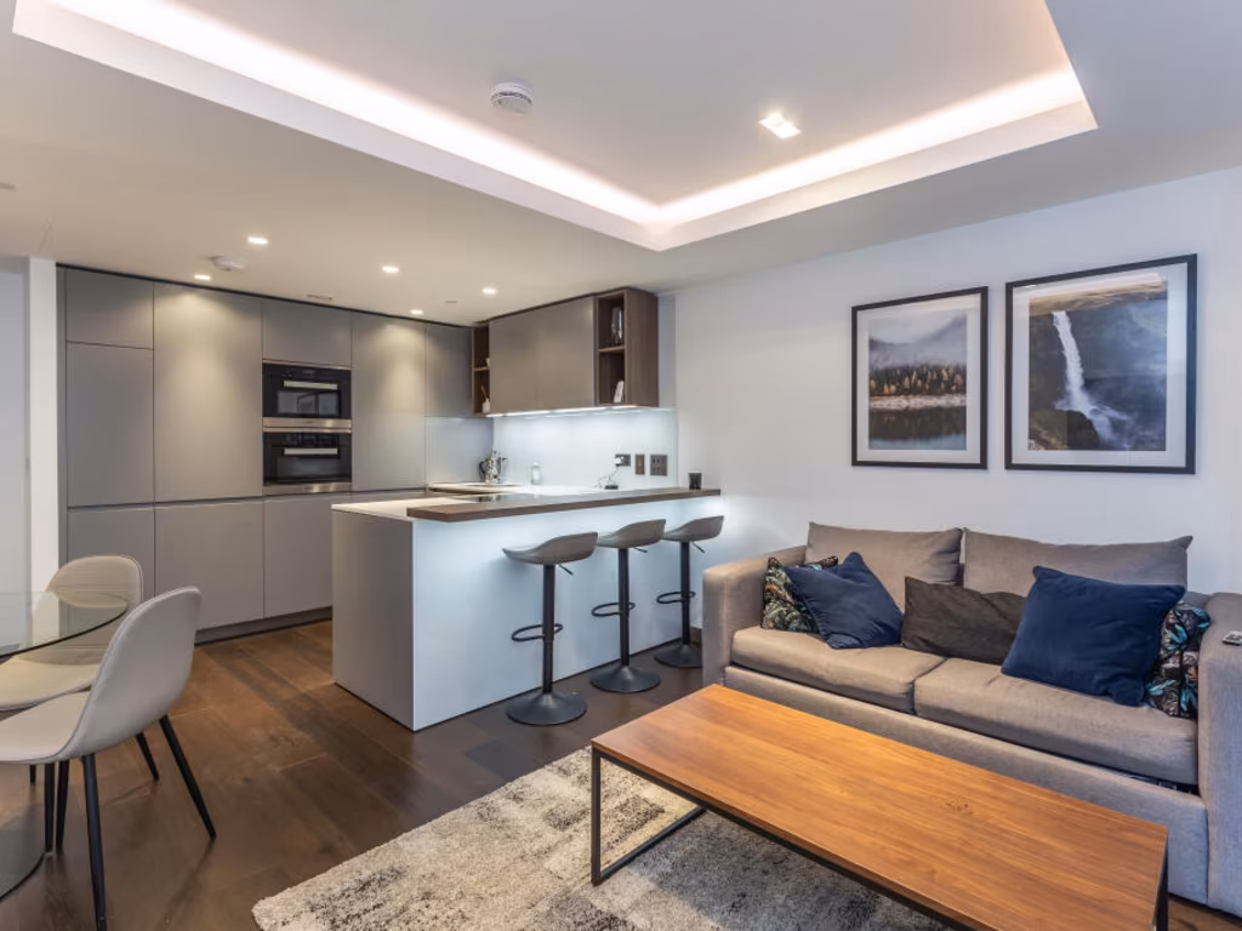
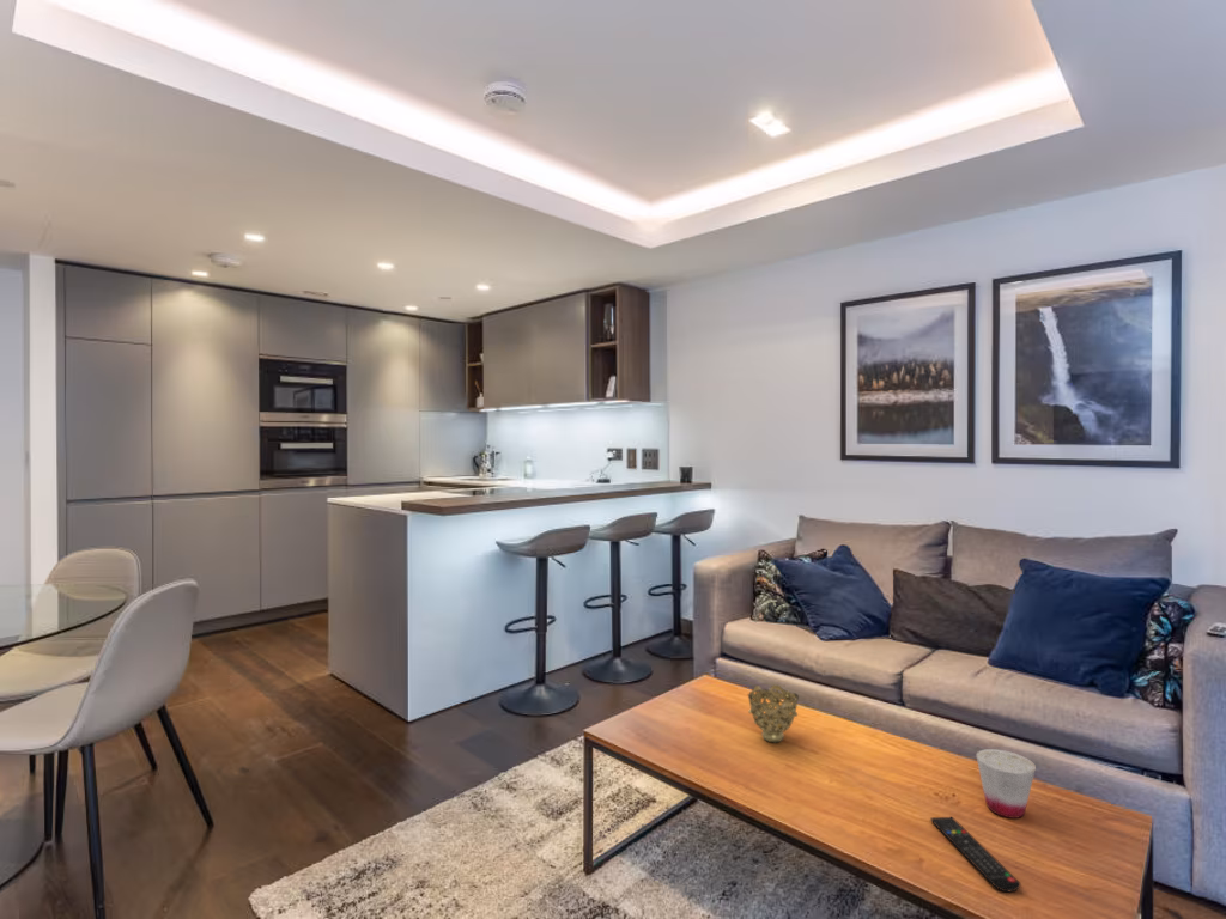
+ remote control (972, 851)
+ decorative bowl (772, 716)
+ cup (1005, 785)
